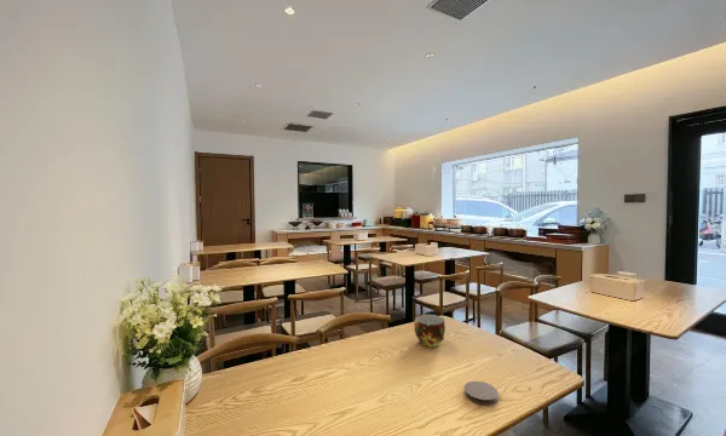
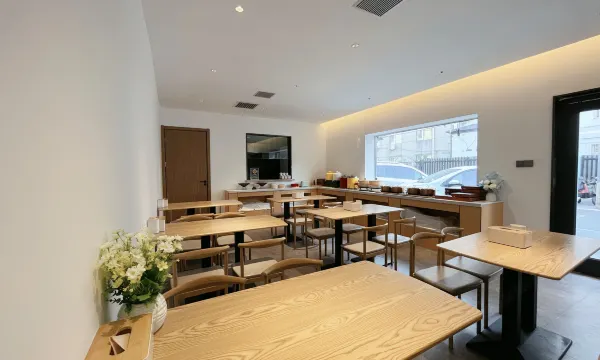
- cup (431, 331)
- coaster (480, 391)
